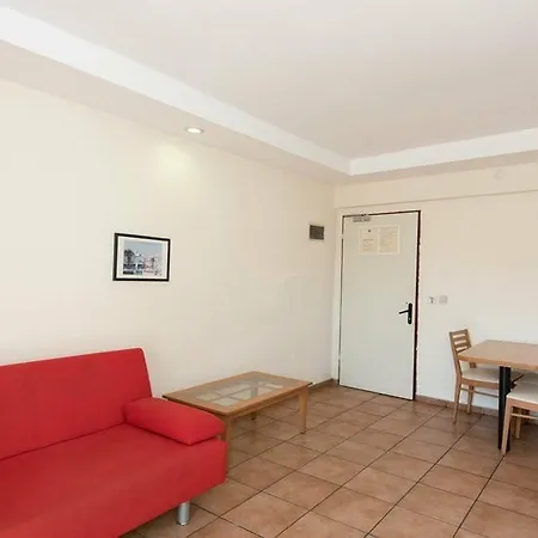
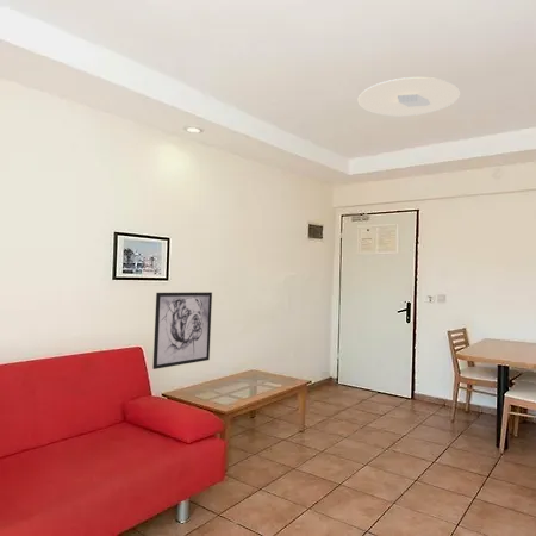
+ wall art (183, 328)
+ ceiling light (407, 93)
